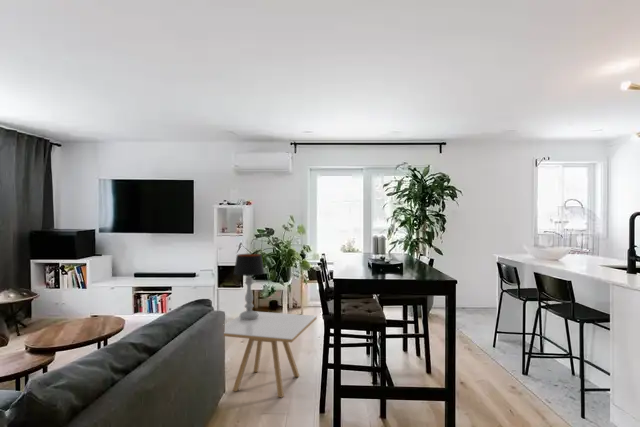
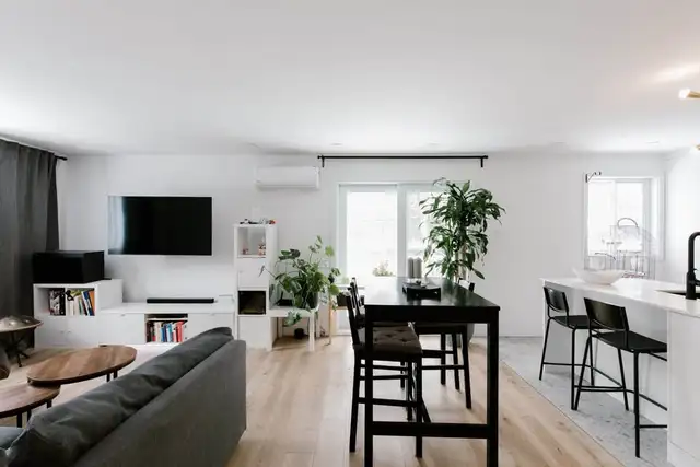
- table lamp (249, 286)
- side table (272, 351)
